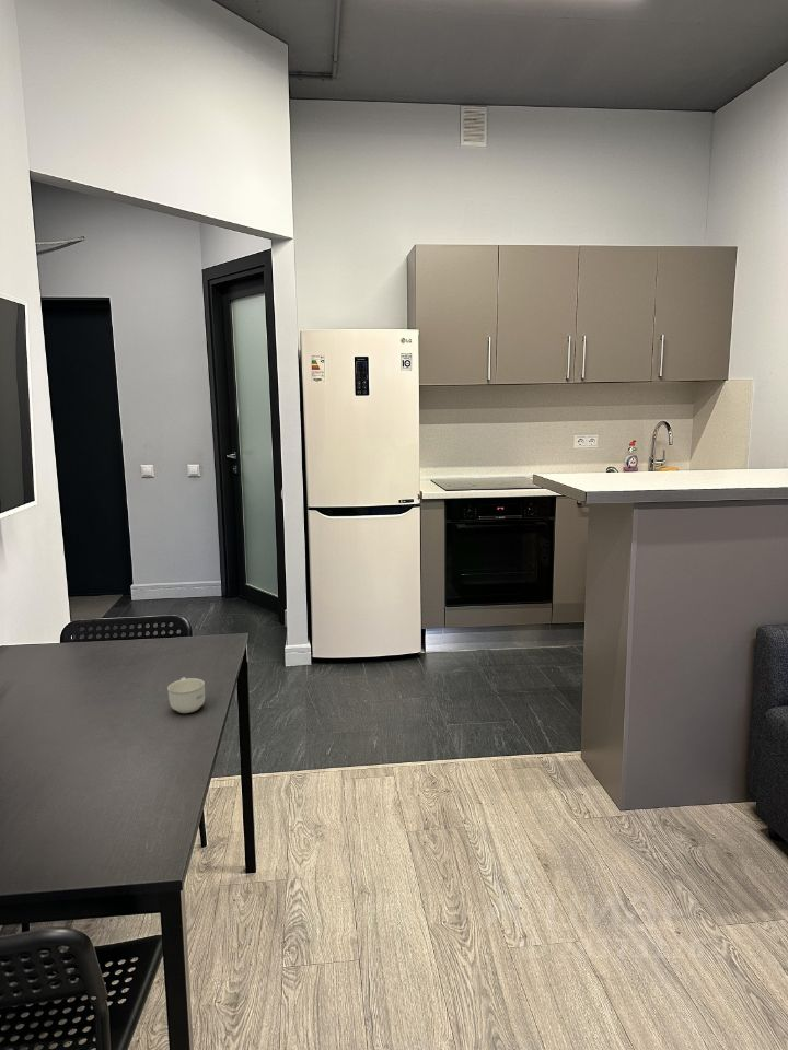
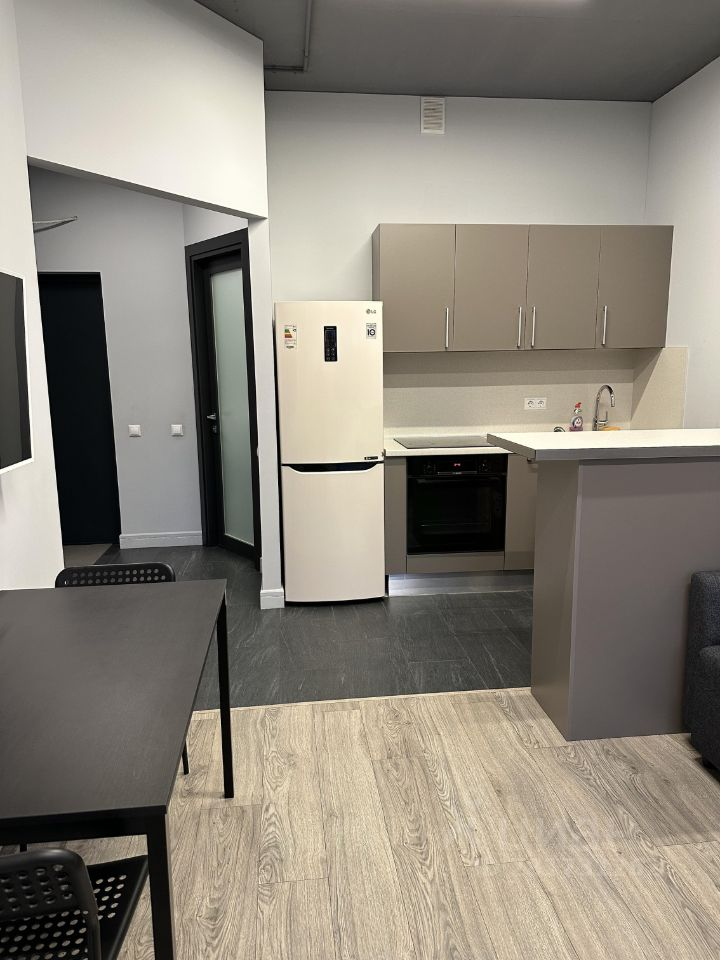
- cup (186, 695)
